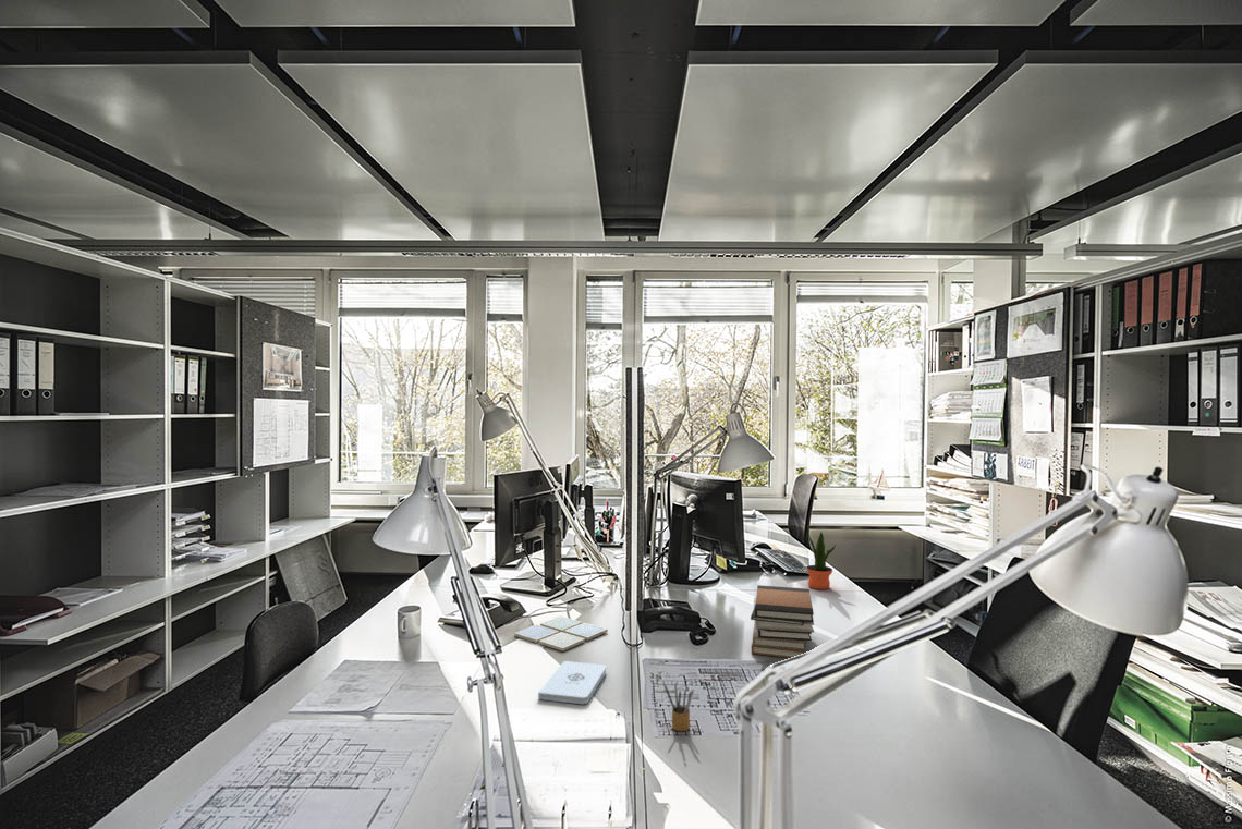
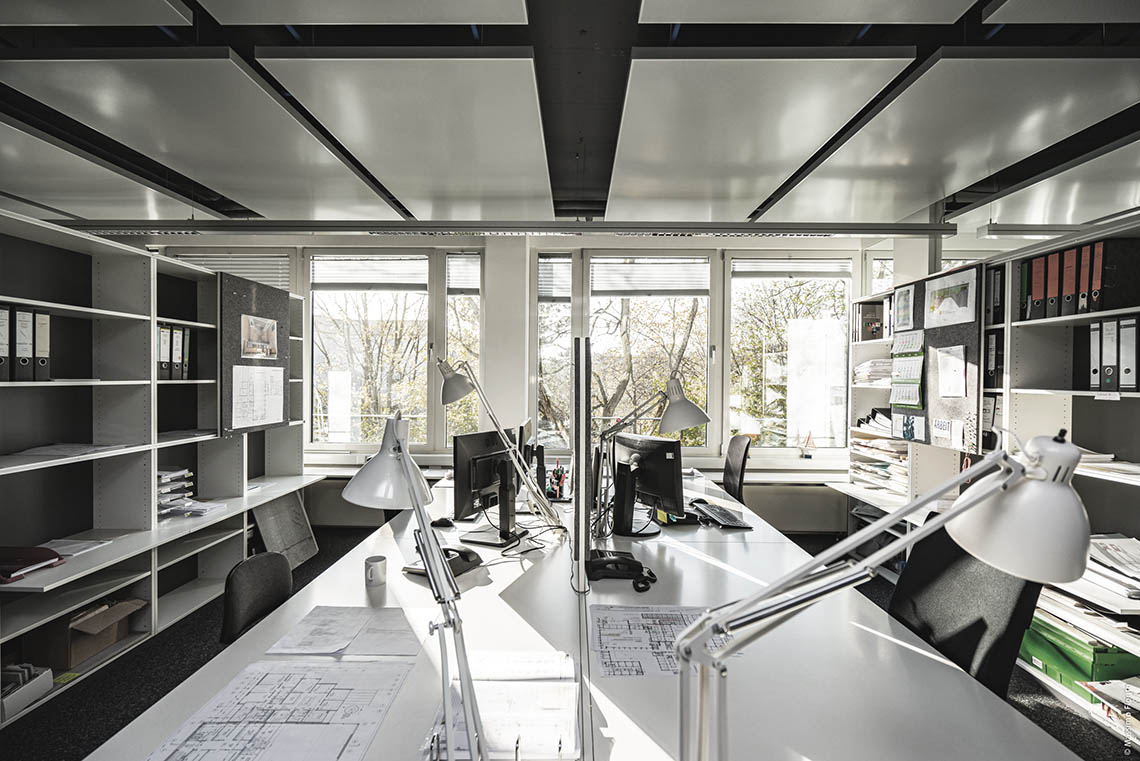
- notepad (574, 681)
- pencil box (679, 705)
- book stack (781, 619)
- potted plant (820, 558)
- drink coaster (561, 632)
